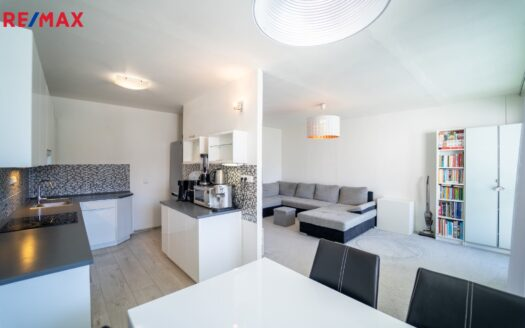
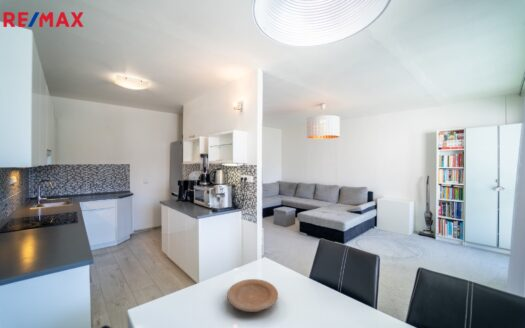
+ plate (252, 296)
